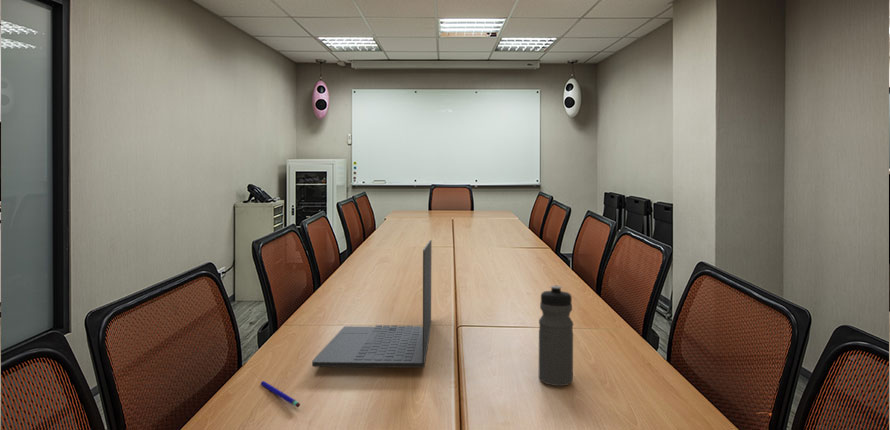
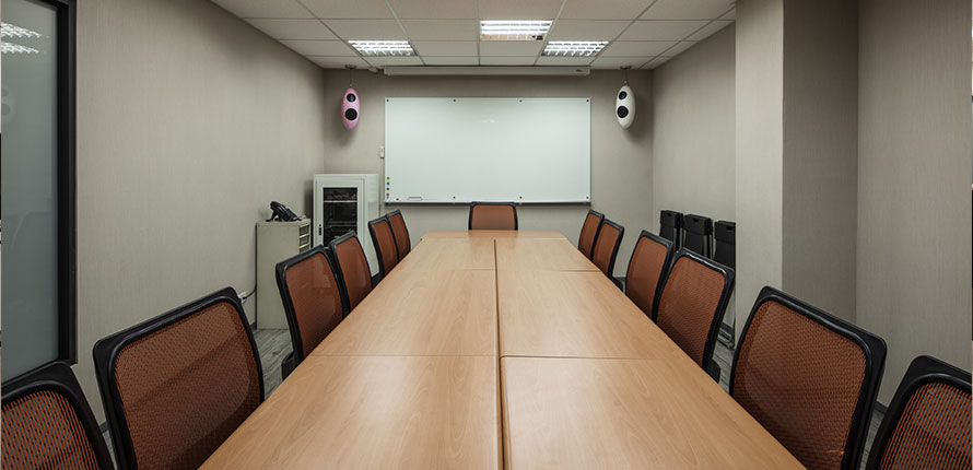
- water bottle (555, 332)
- pen (279, 393)
- laptop (380, 325)
